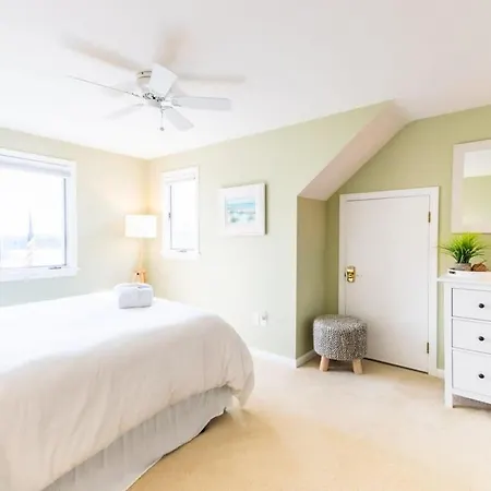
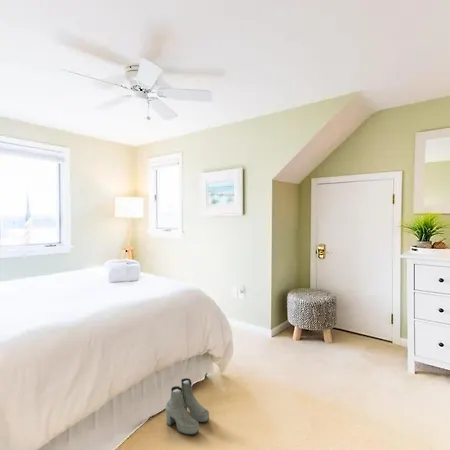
+ boots (187, 403)
